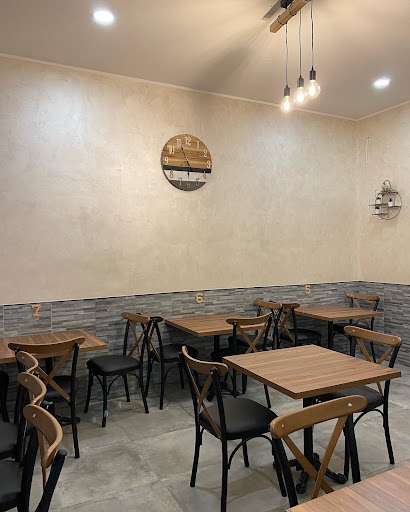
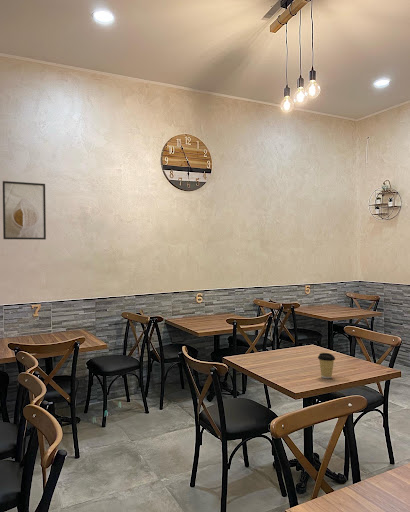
+ coffee cup (326, 365)
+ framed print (24, 211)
